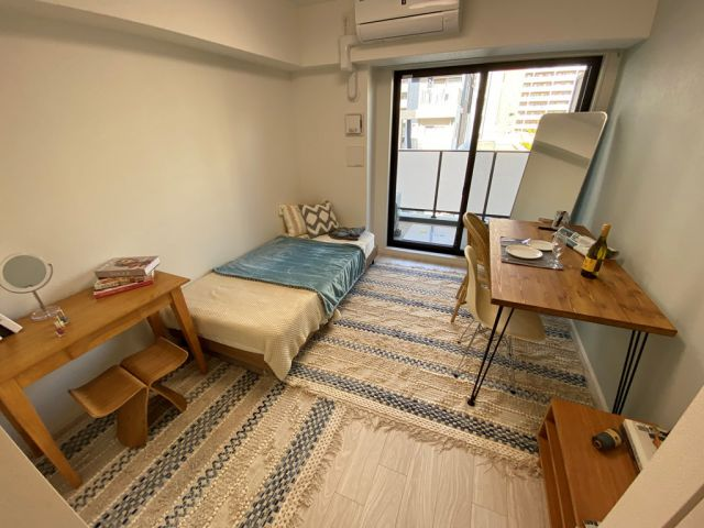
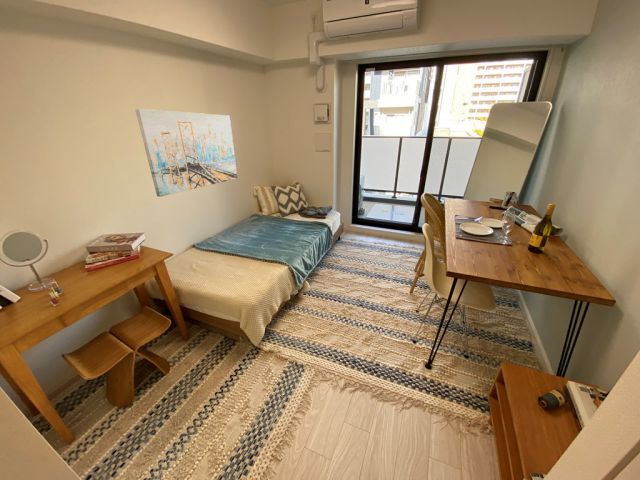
+ wall art (197, 151)
